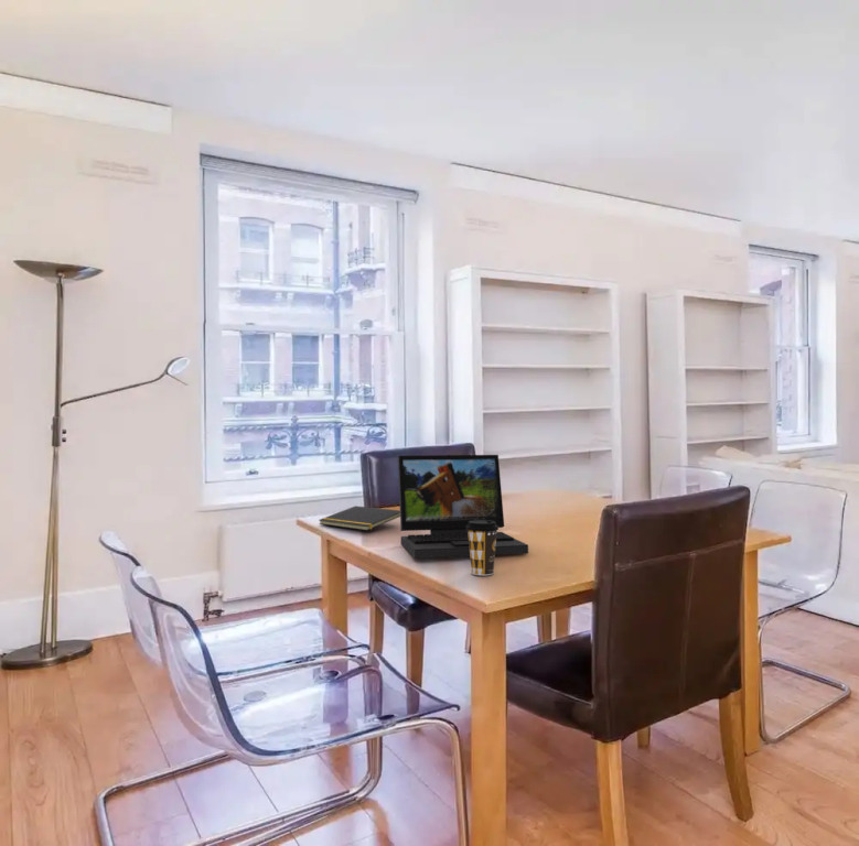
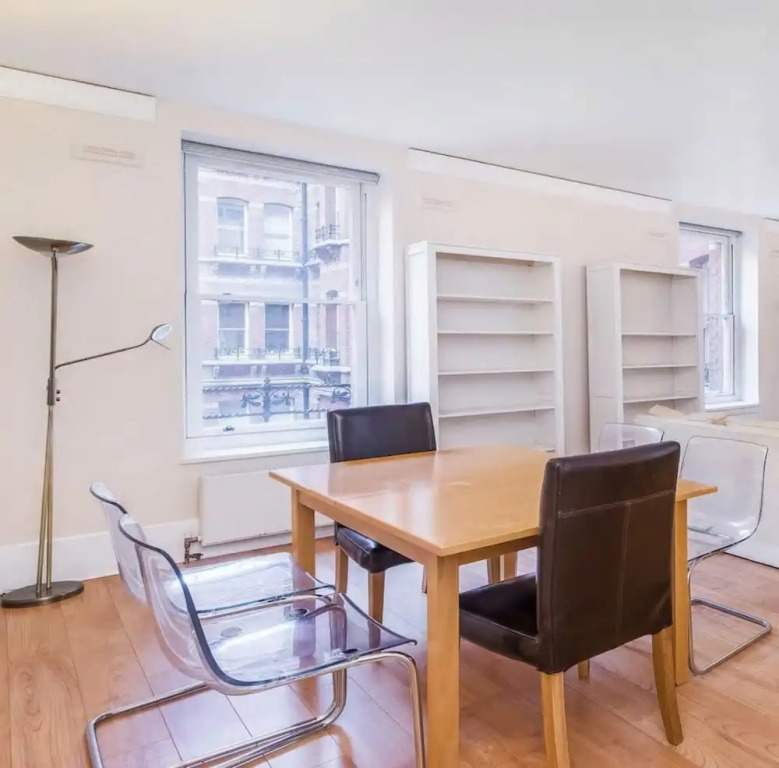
- coffee cup (482, 546)
- notepad (361, 517)
- laptop (459, 500)
